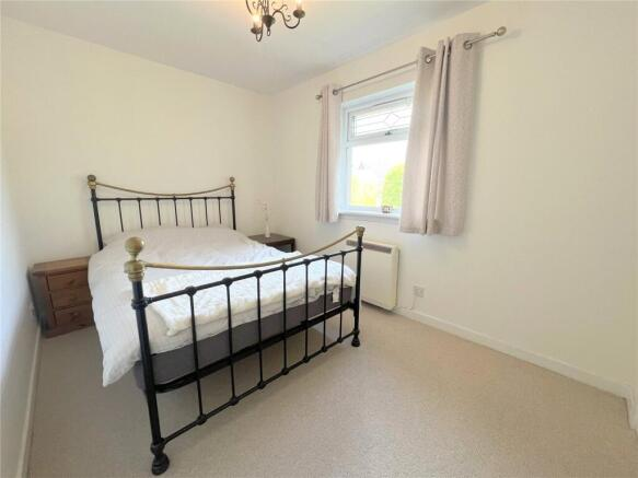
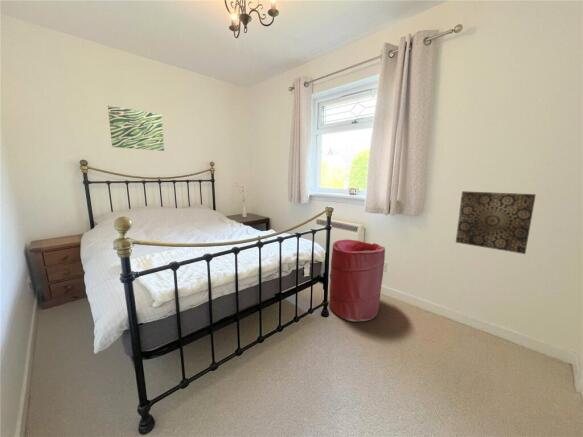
+ wall art (492, 220)
+ laundry hamper (356, 275)
+ wall art (138, 129)
